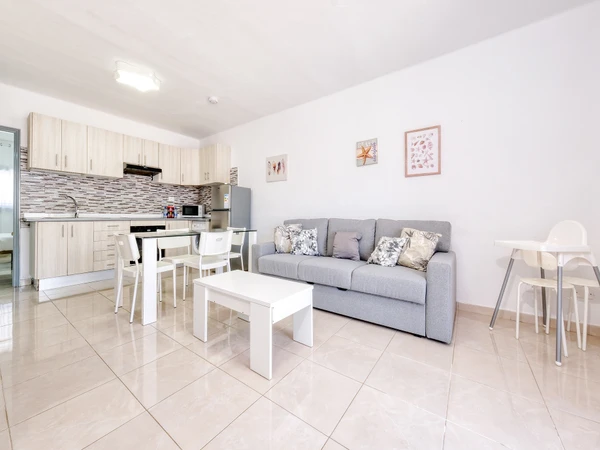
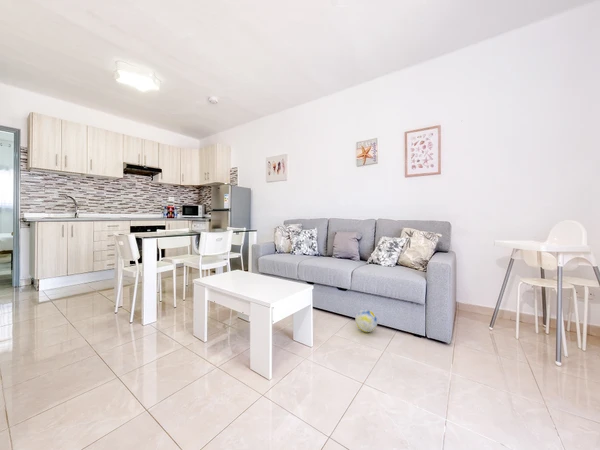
+ ball (366, 320)
